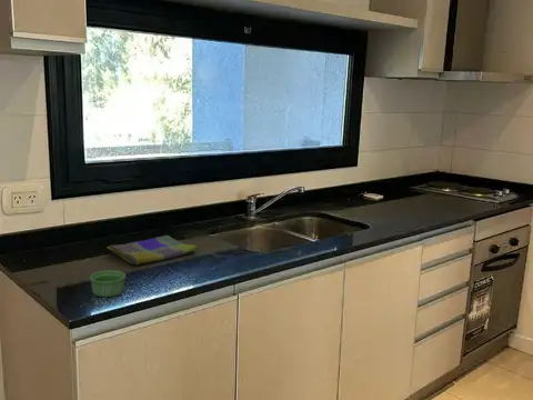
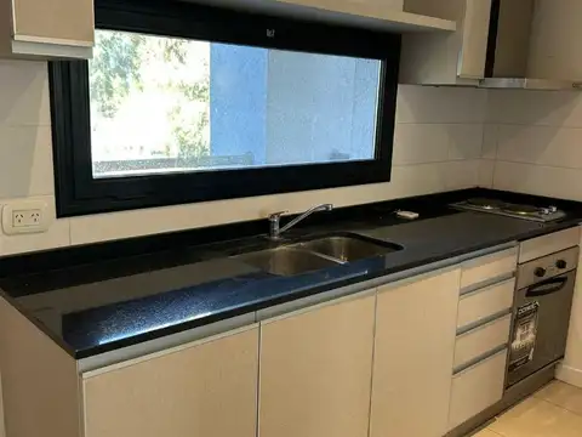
- ramekin (108, 283)
- dish towel (152, 249)
